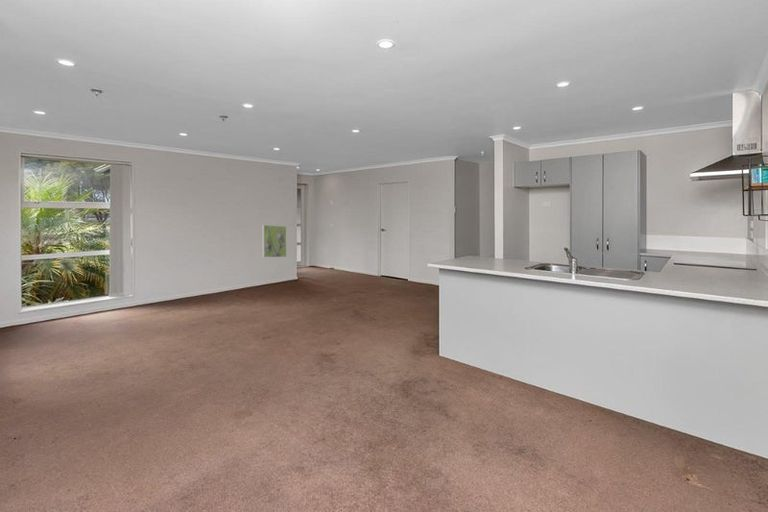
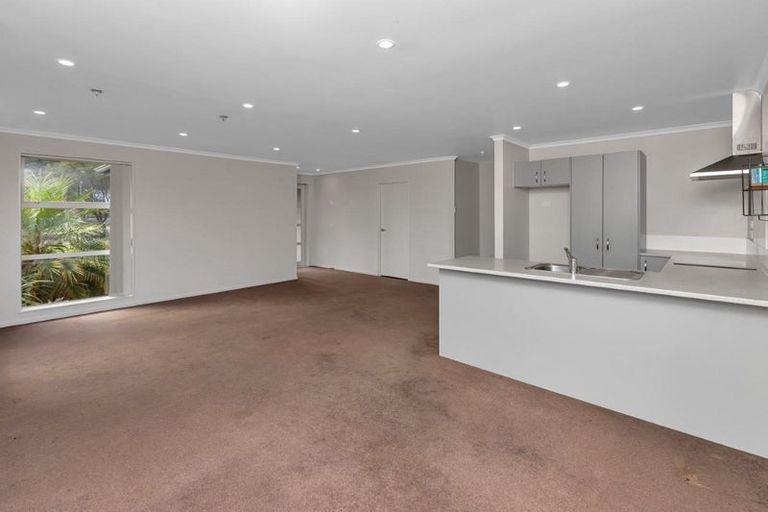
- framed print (274, 241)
